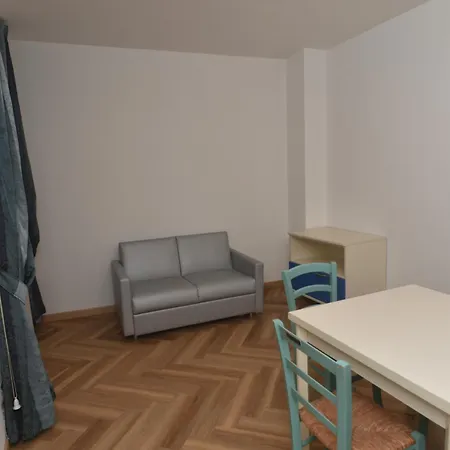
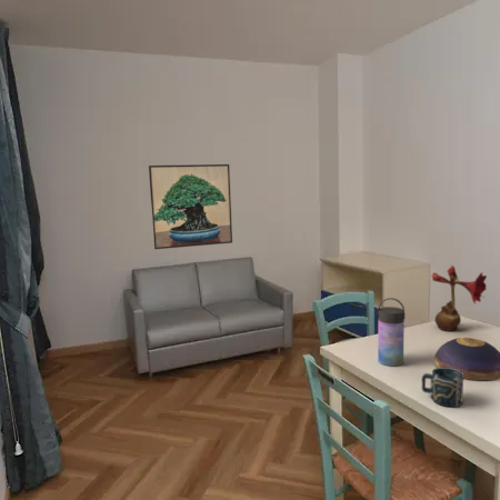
+ decorative bowl (469, 352)
+ cup (441, 386)
+ water bottle (390, 329)
+ flower (453, 299)
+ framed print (192, 206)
